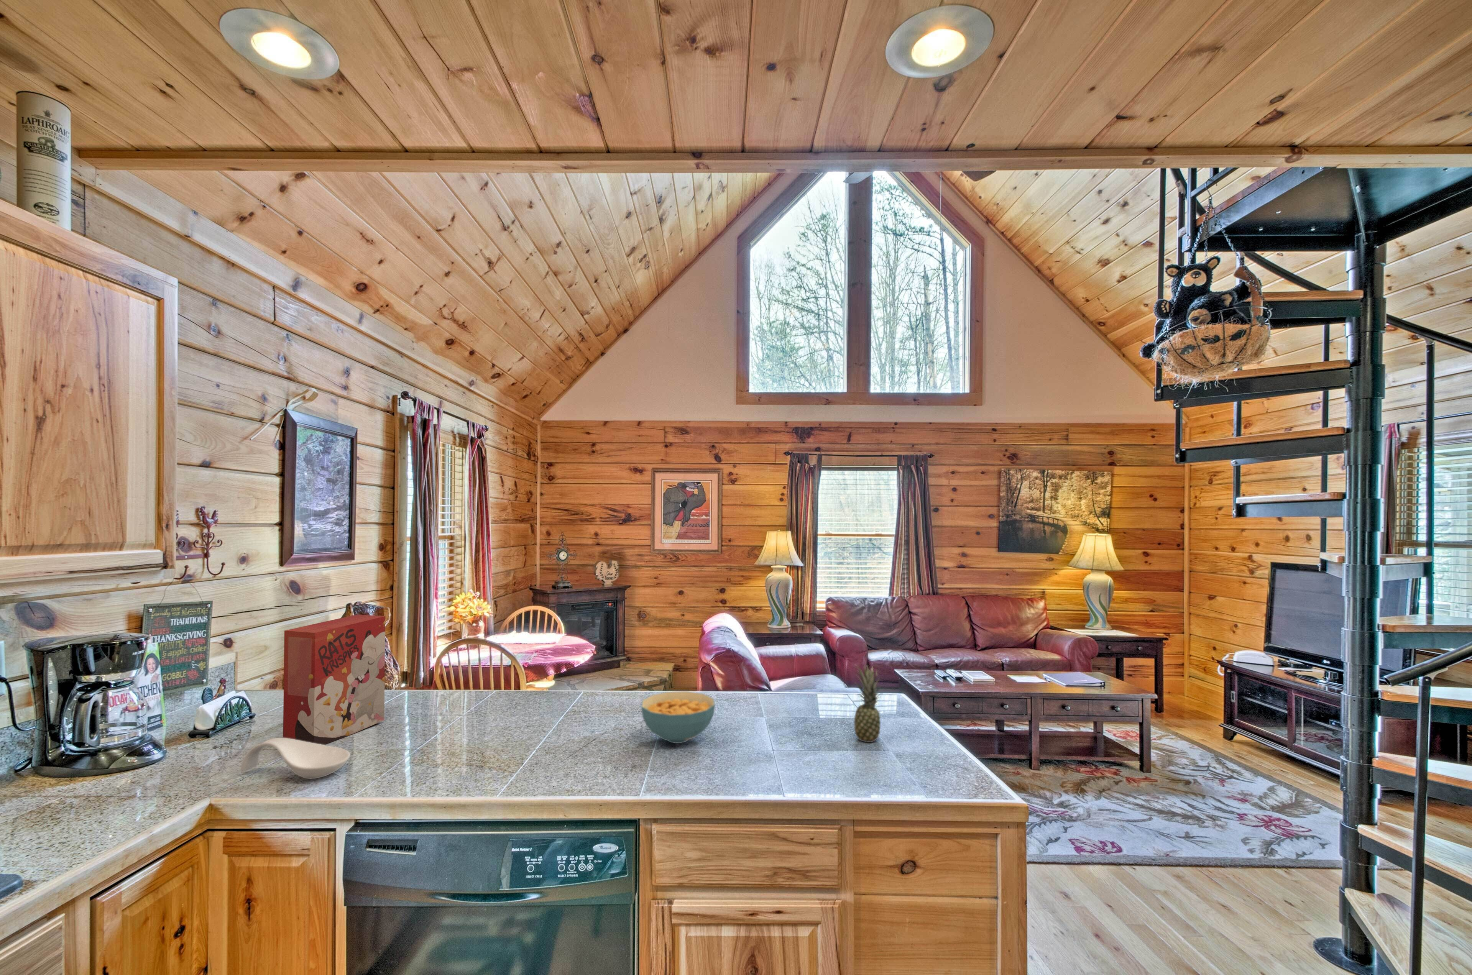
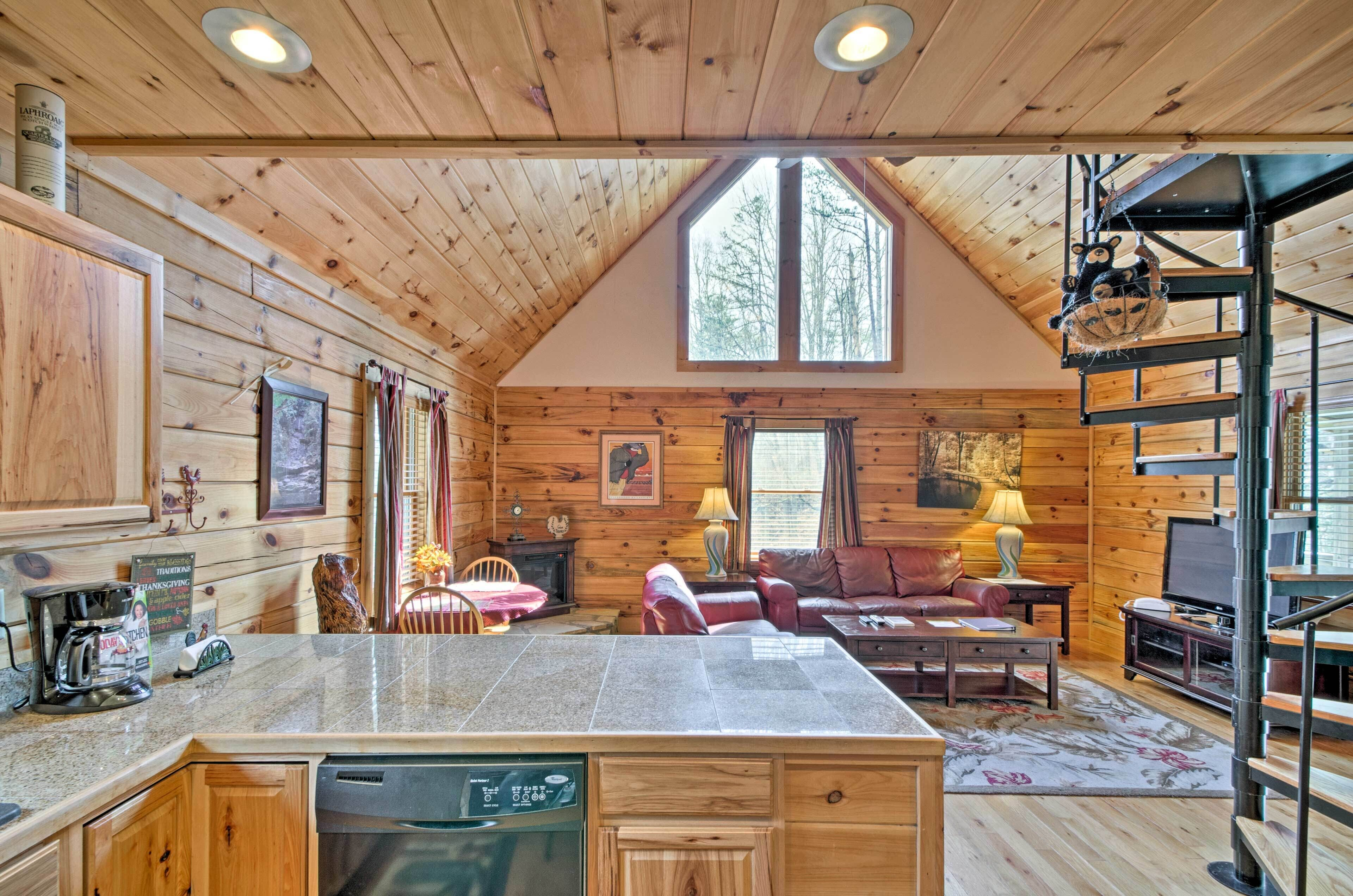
- cereal bowl (678, 720)
- spoon rest (295, 757)
- fruit (868, 701)
- cereal box (337, 678)
